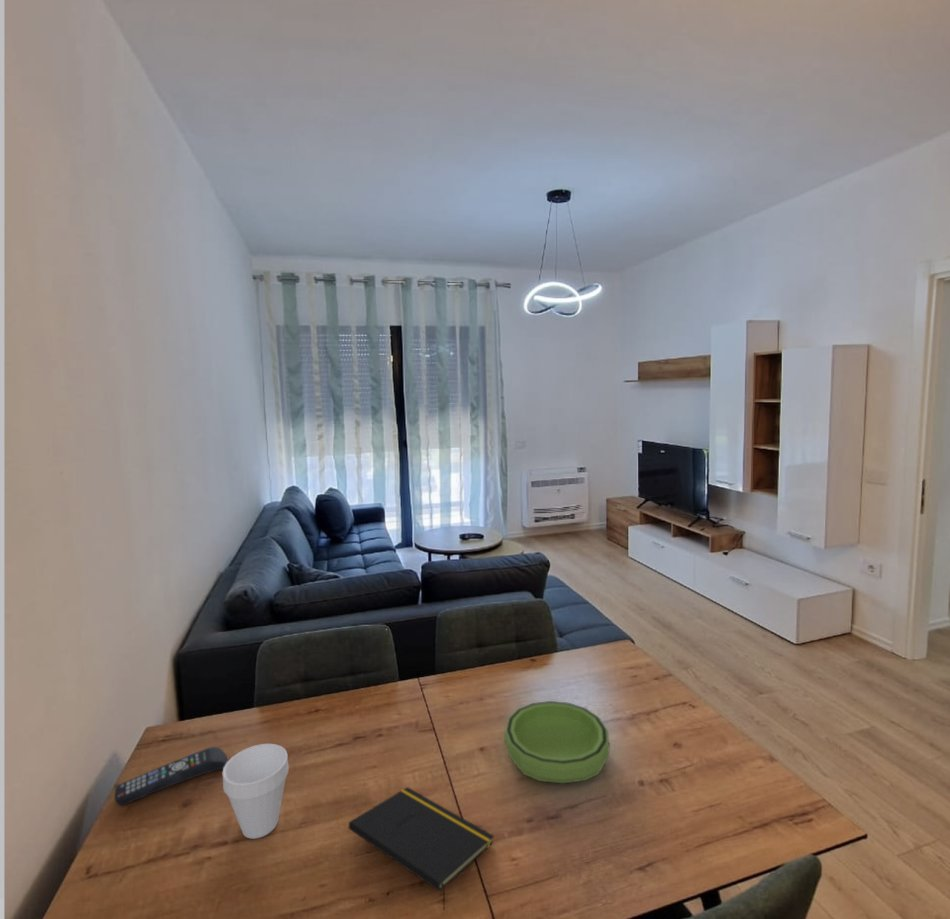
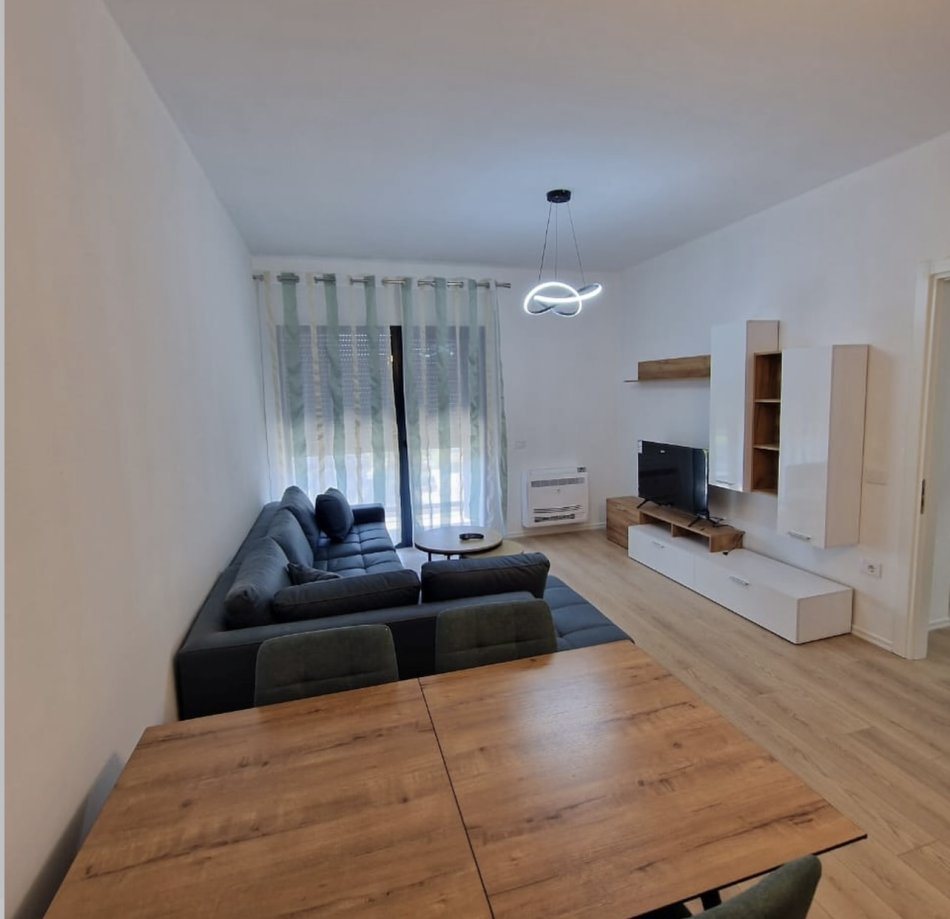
- notepad (421, 832)
- remote control (173, 774)
- cup (258, 794)
- bowl (556, 742)
